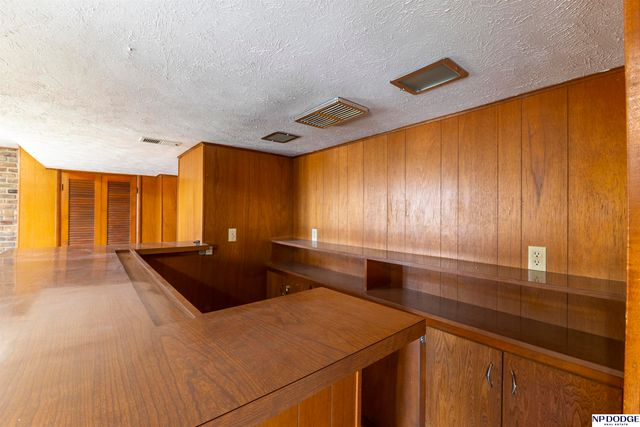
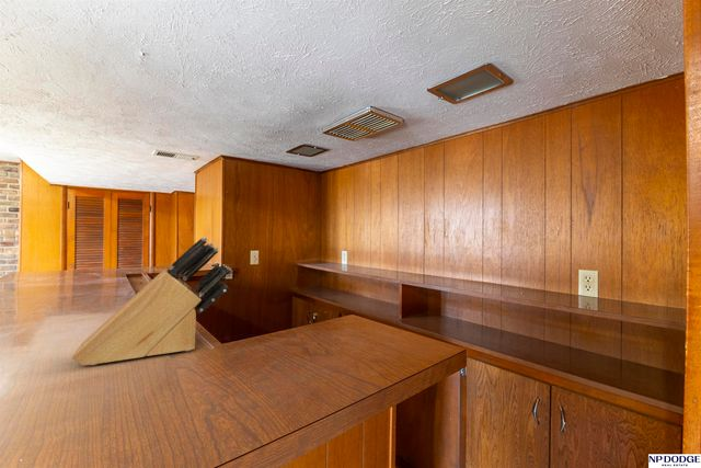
+ knife block (161, 293)
